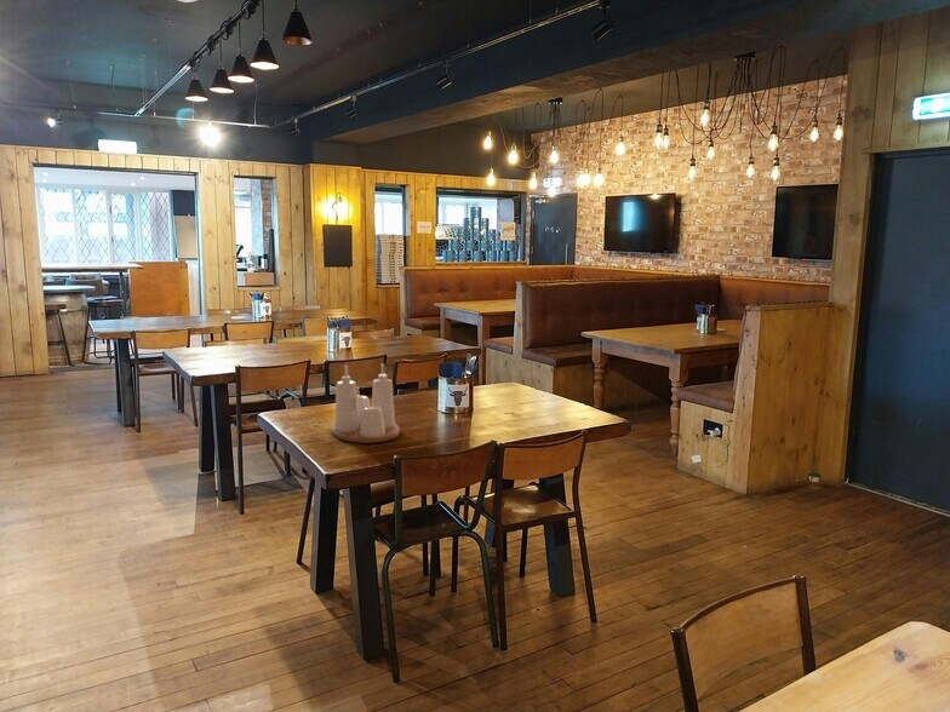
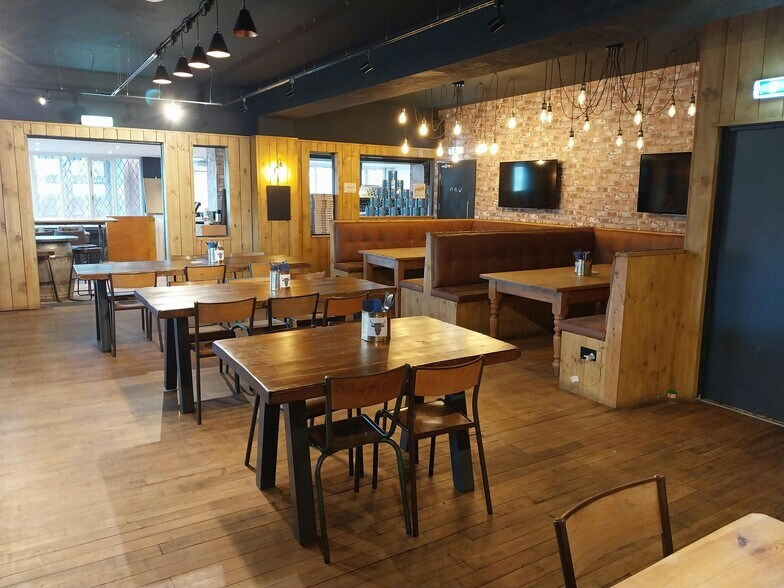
- condiment set (365, 397)
